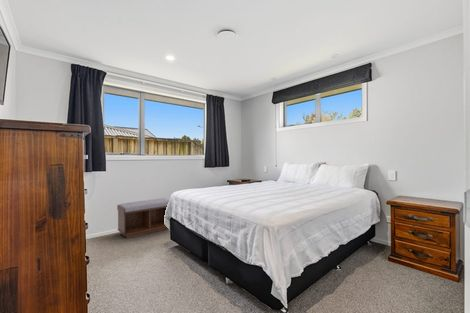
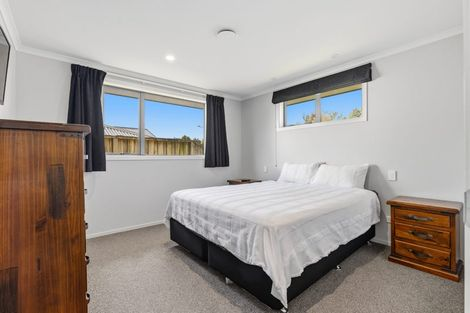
- bench (145, 216)
